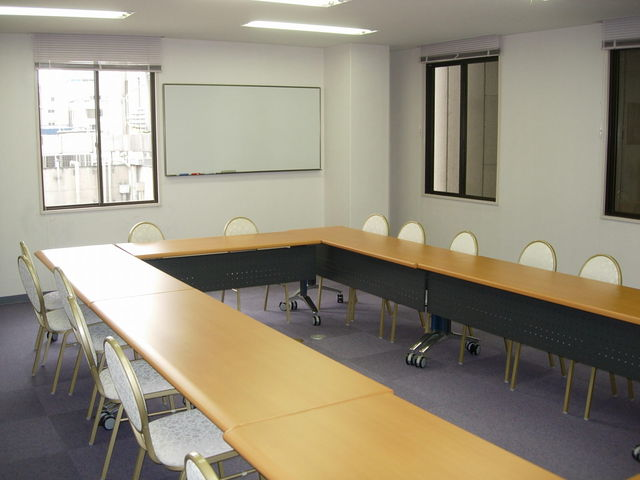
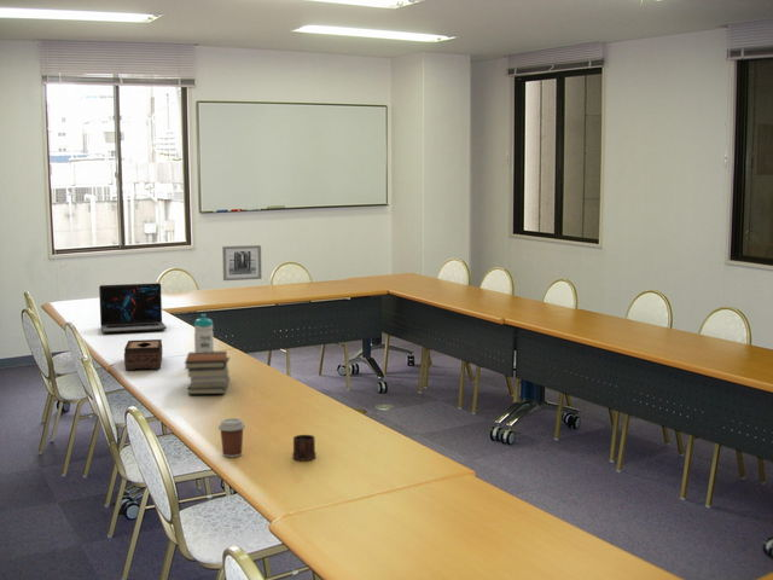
+ book stack (208, 372)
+ tissue box (144, 354)
+ water bottle (203, 340)
+ coffee cup (232, 437)
+ mug (303, 446)
+ wall art (242, 262)
+ laptop (132, 307)
